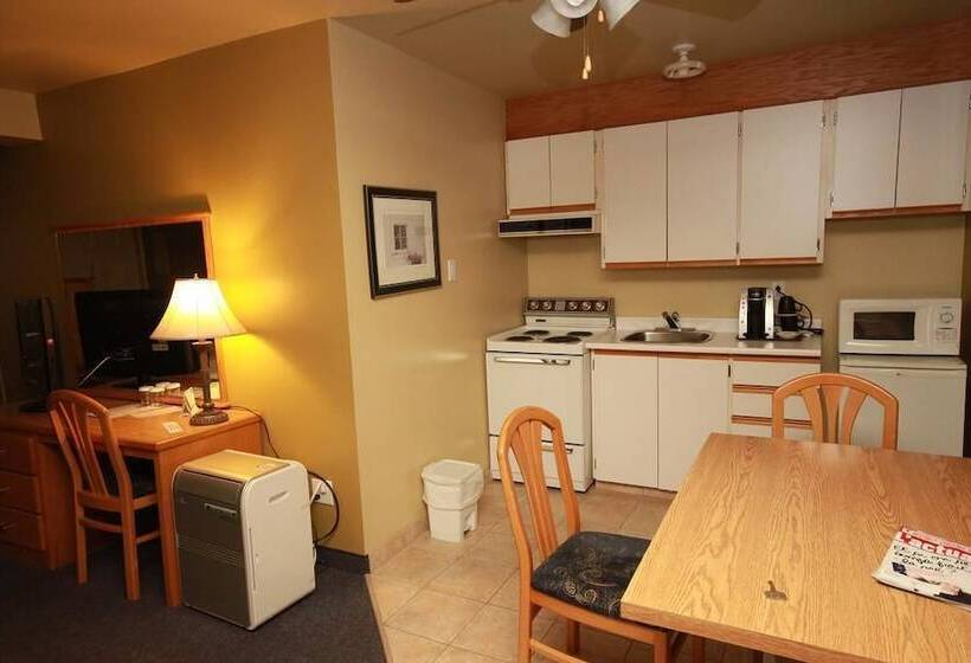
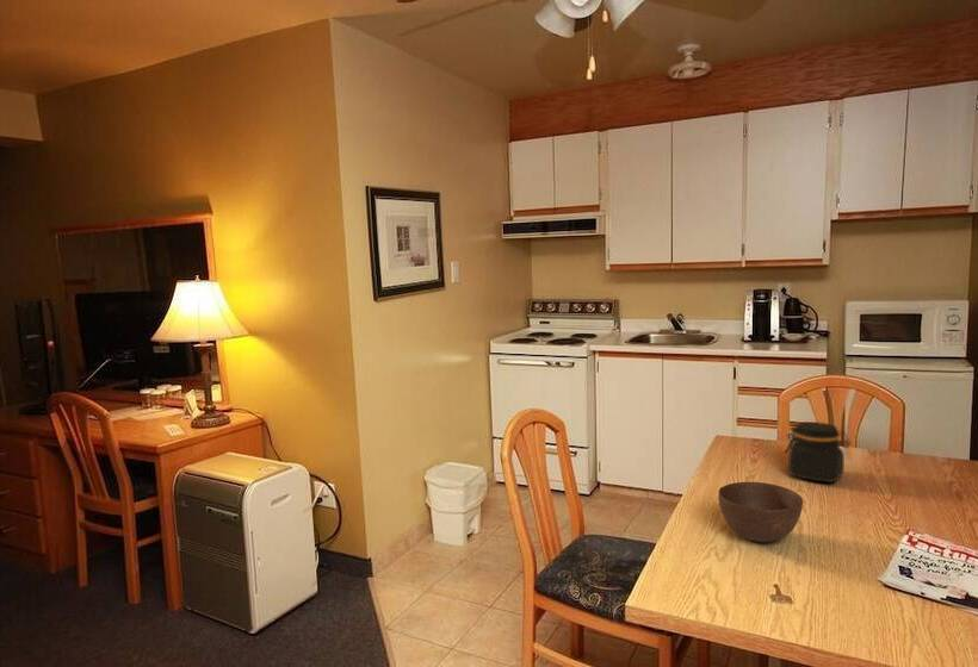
+ bowl (759, 516)
+ jar (816, 451)
